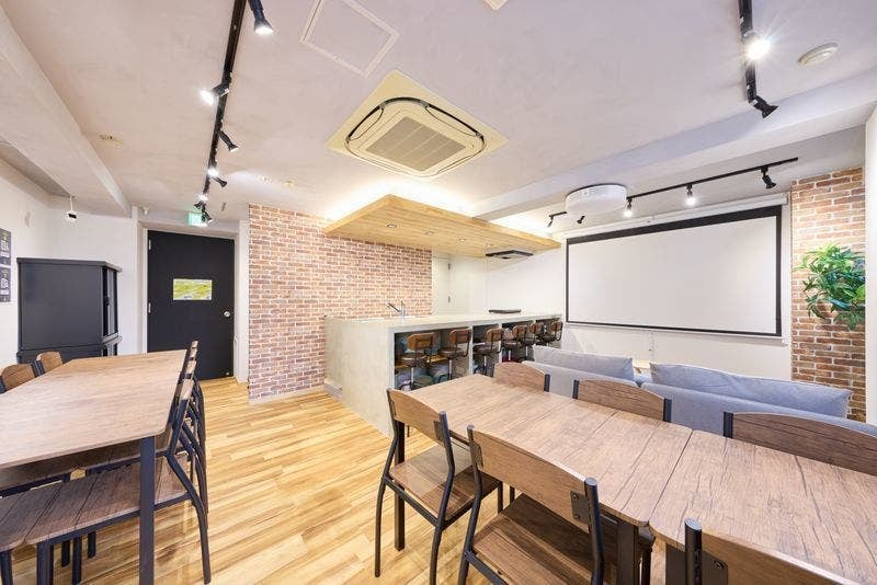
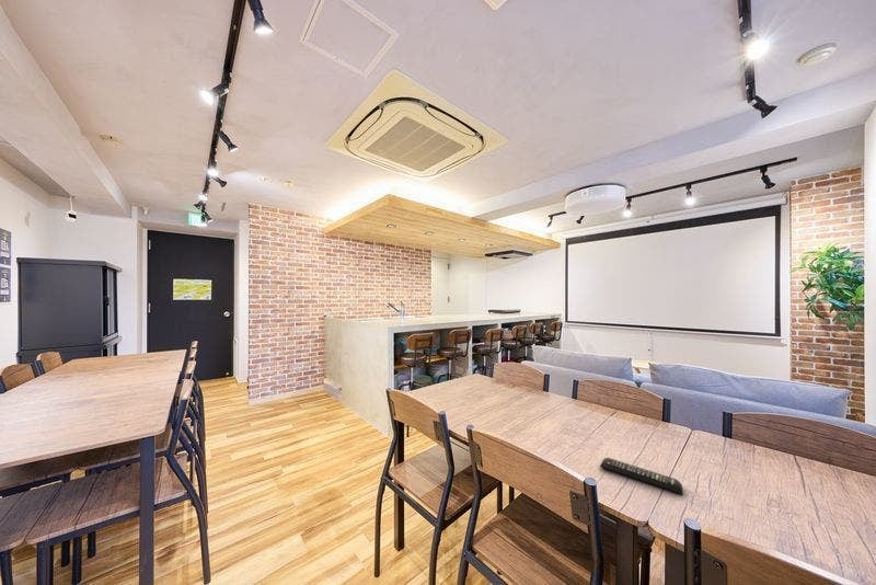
+ remote control (638, 473)
